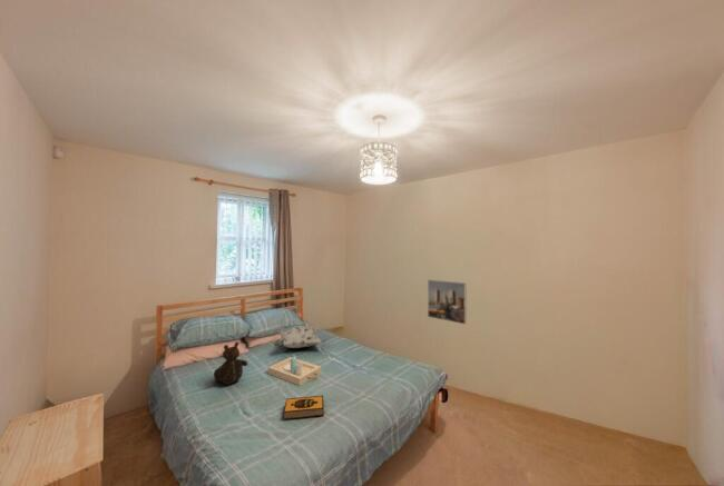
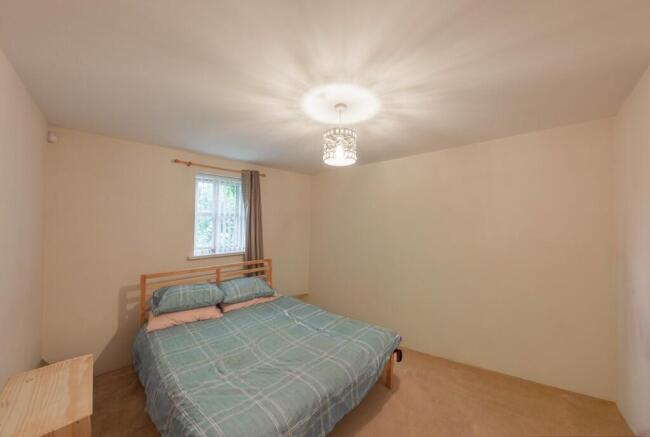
- teddy bear (228, 360)
- hardback book (304, 406)
- decorative pillow (299, 336)
- serving tray (294, 361)
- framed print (446, 300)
